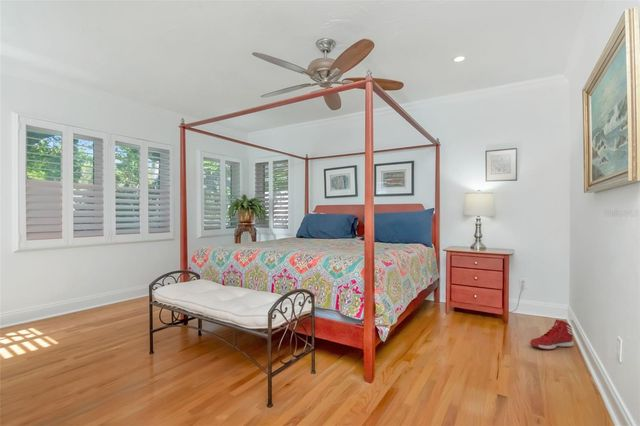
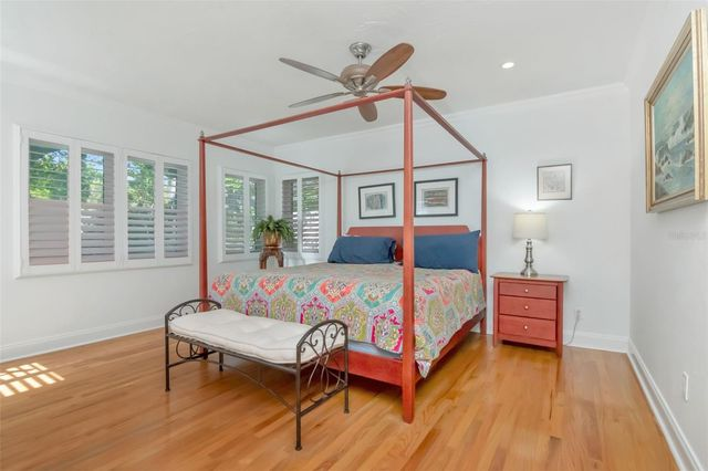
- sneaker (551, 332)
